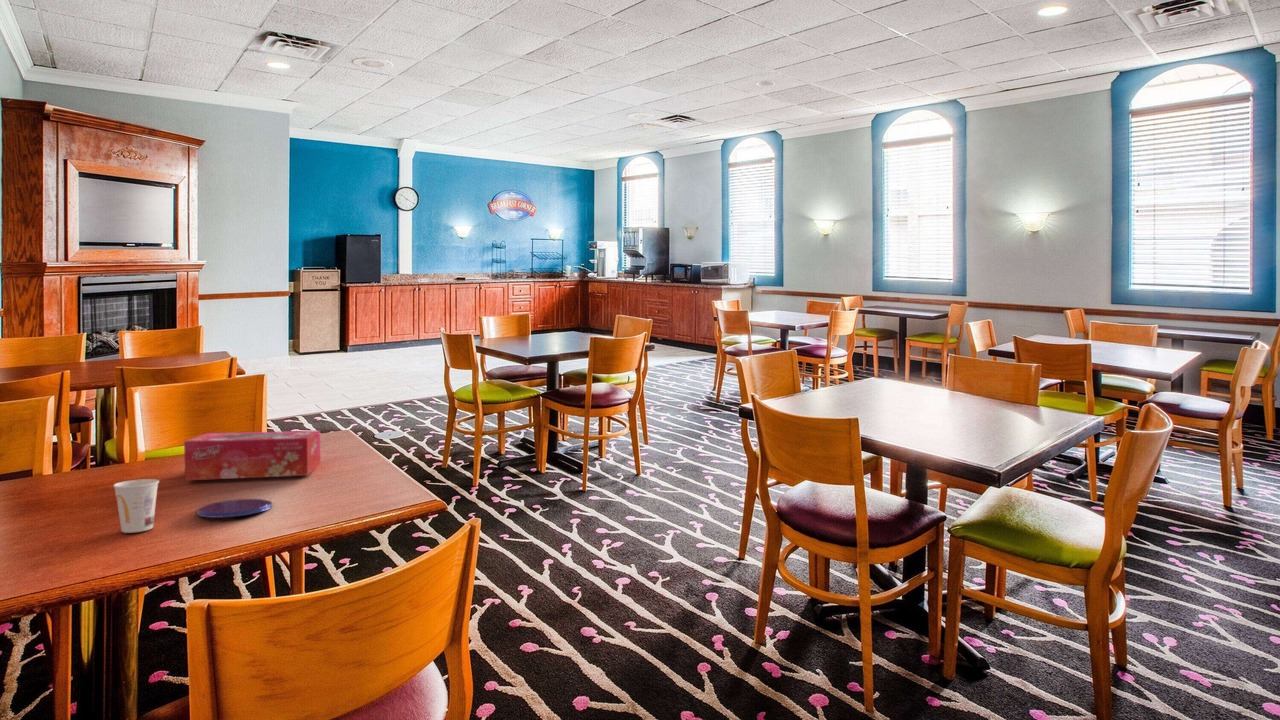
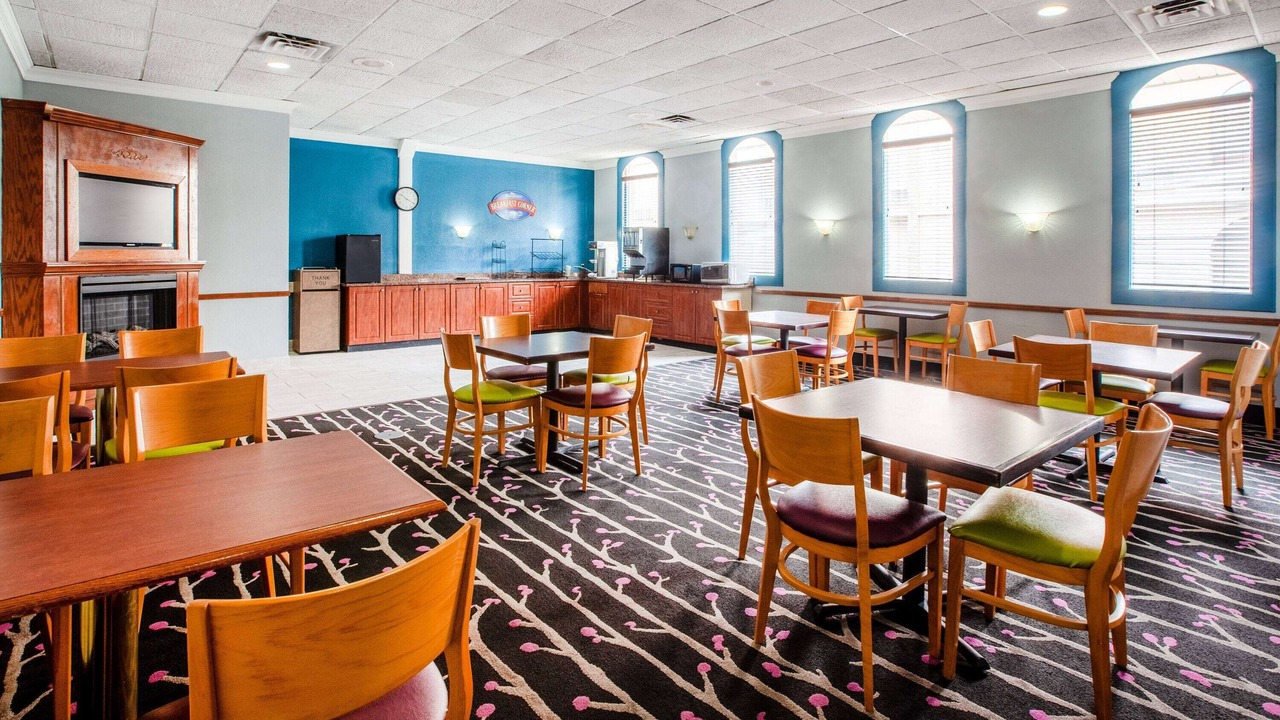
- saucer (235, 507)
- cup (137, 505)
- tissue box (256, 454)
